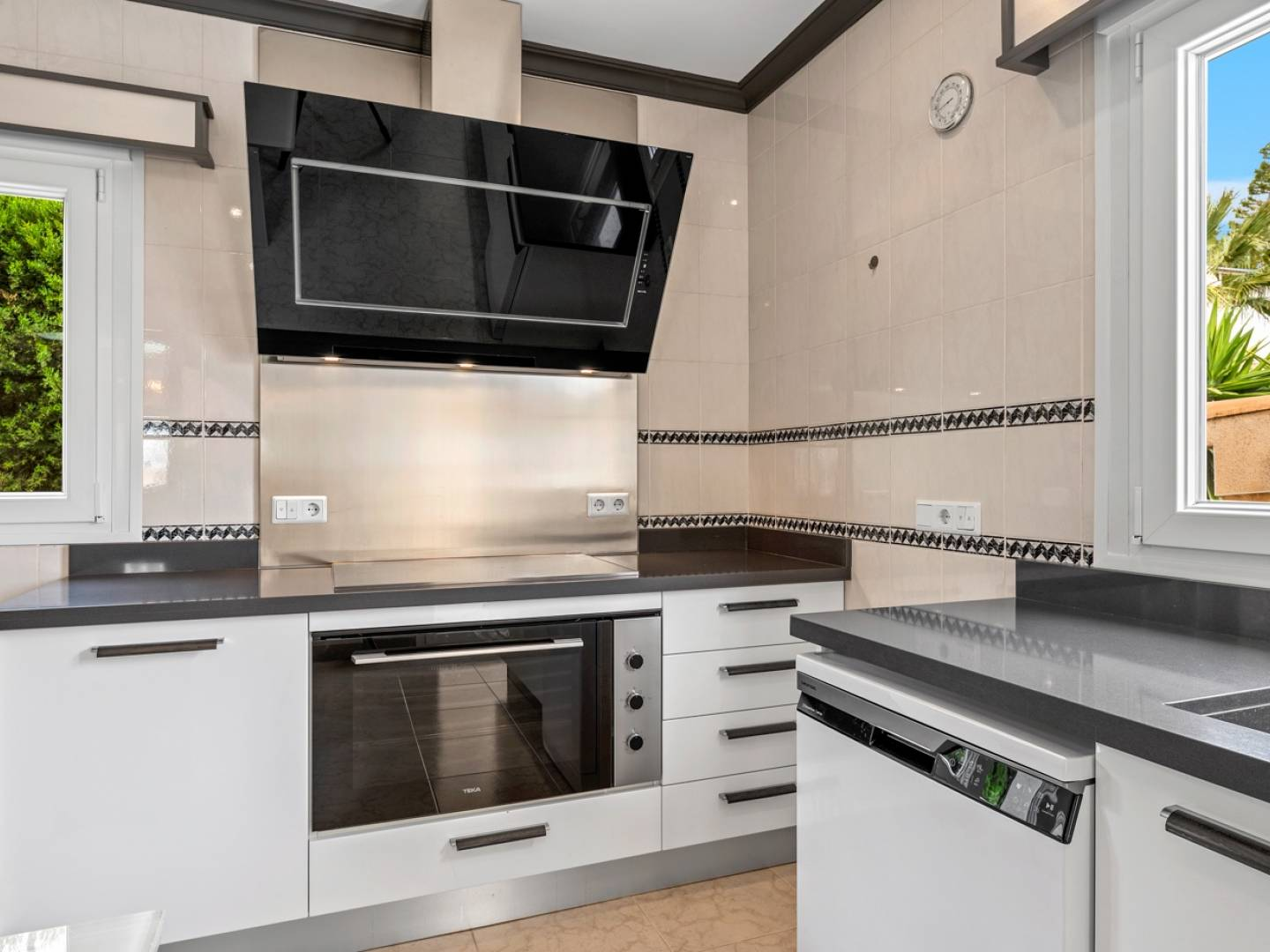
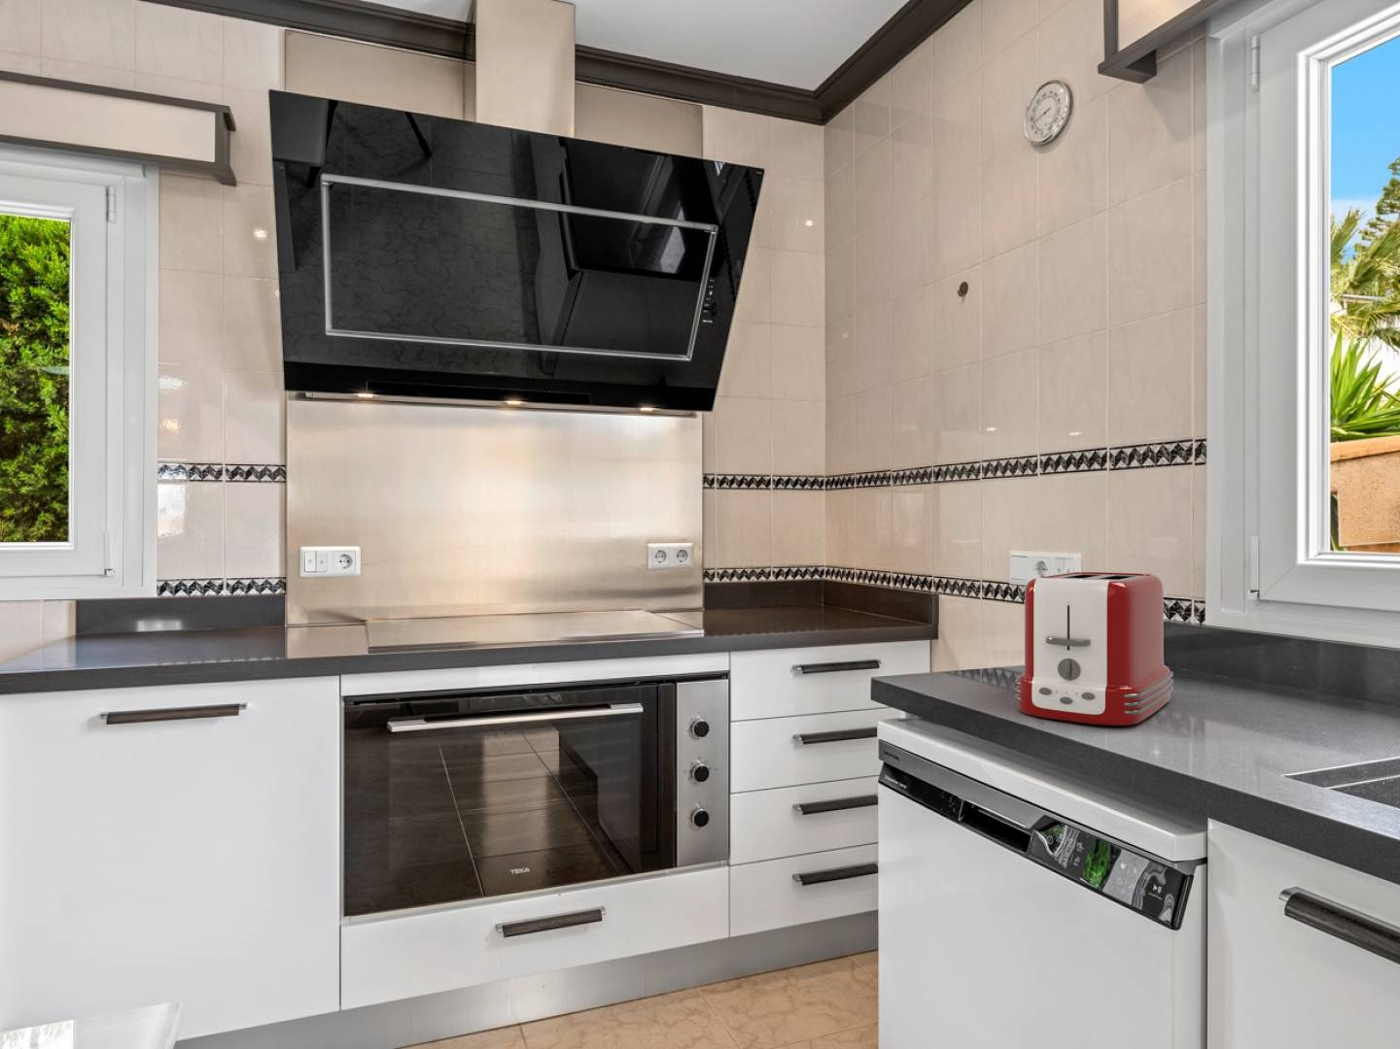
+ toaster (1096, 639)
